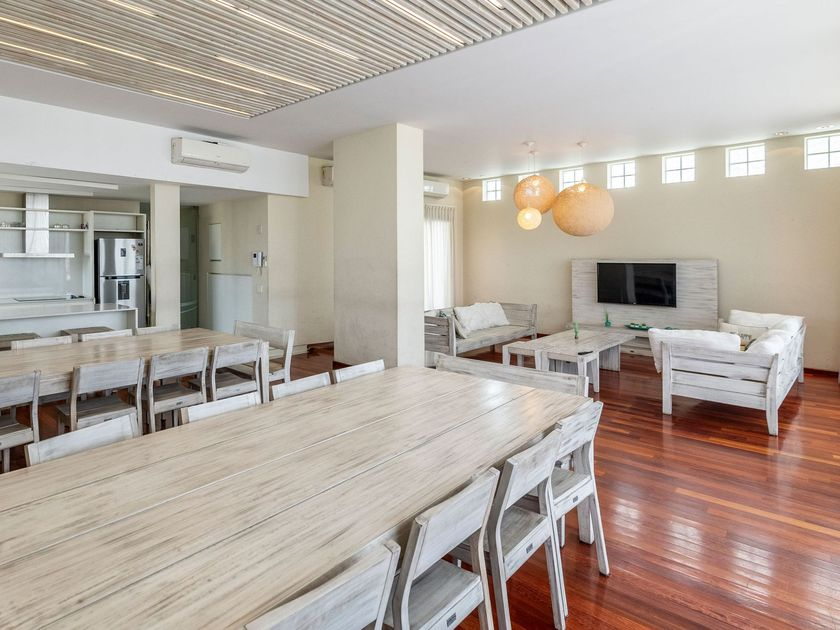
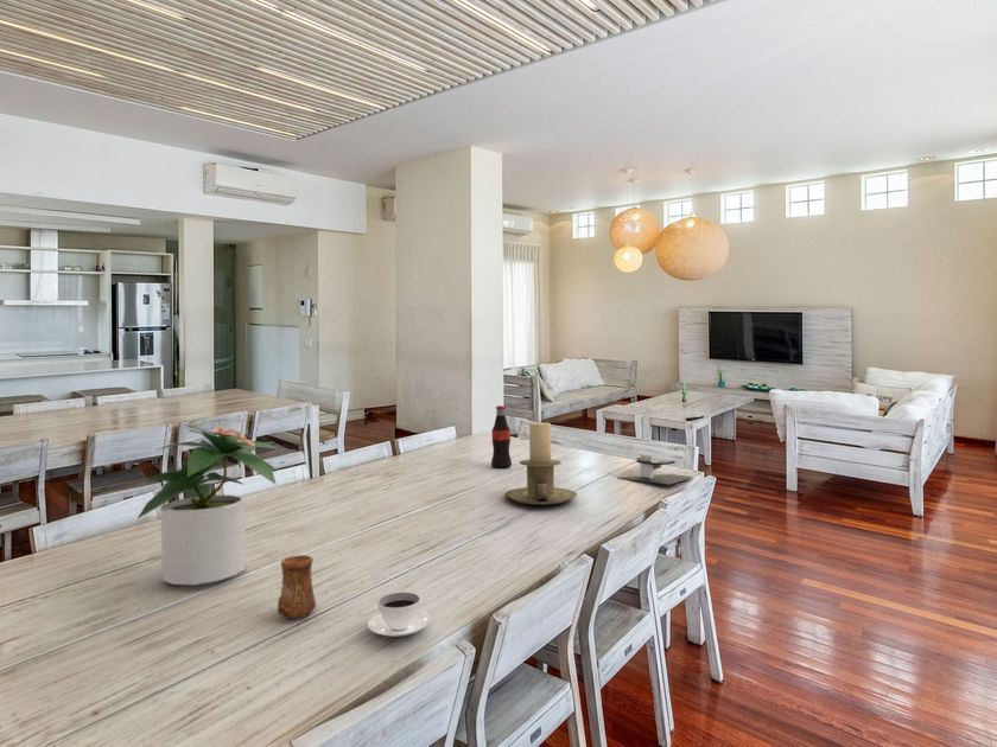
+ bottle (501, 435)
+ cup (399, 614)
+ cup (297, 586)
+ potted plant (215, 498)
+ candle holder (540, 460)
+ napkin holder (650, 465)
